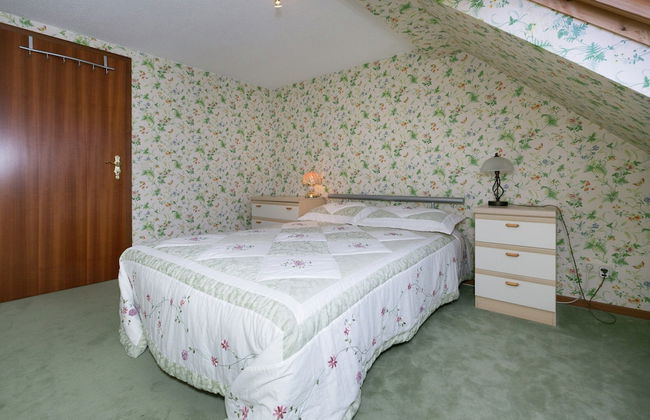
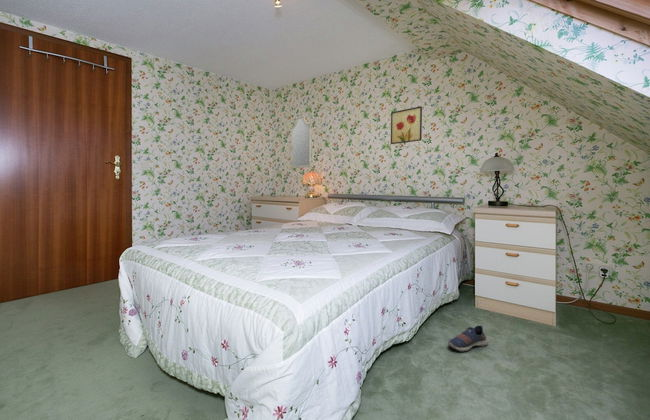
+ wall art (406, 126)
+ shoe (467, 336)
+ home mirror (300, 142)
